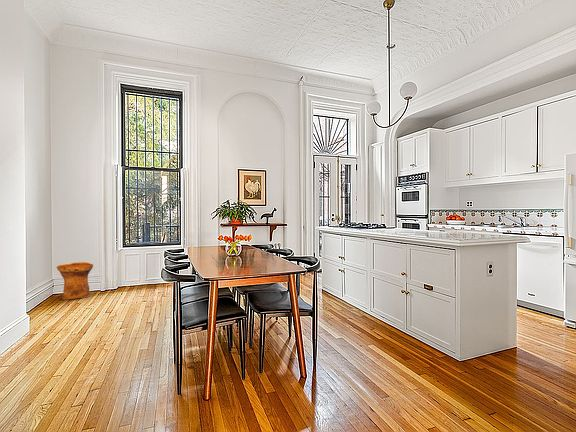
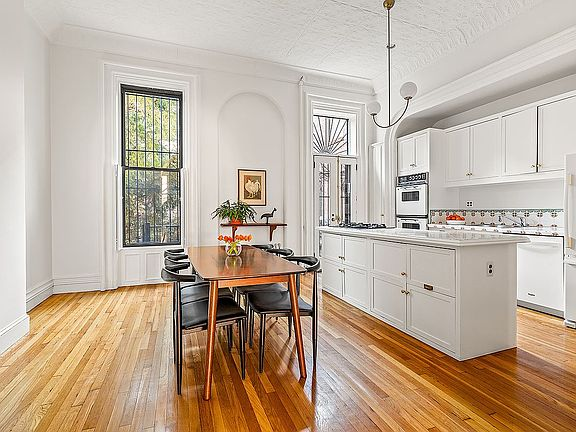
- woven basket (75, 280)
